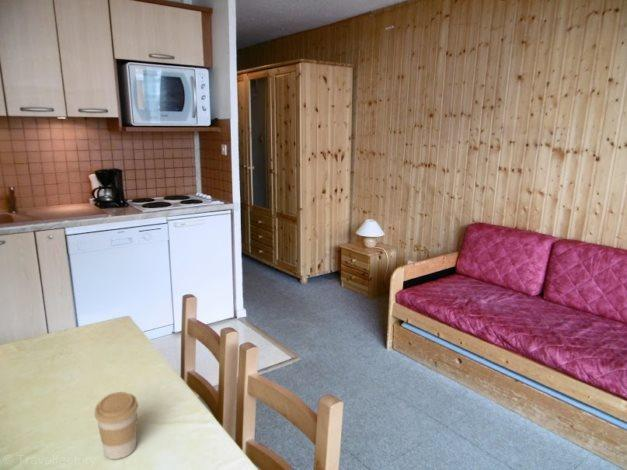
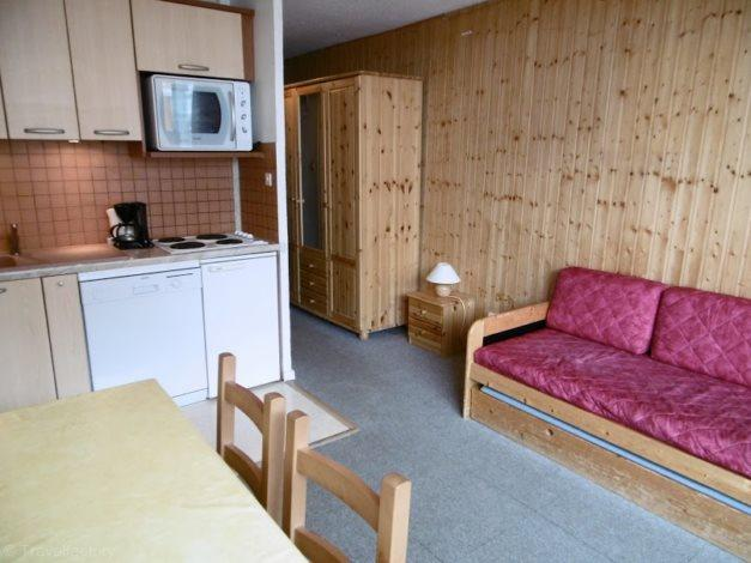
- coffee cup (118, 424)
